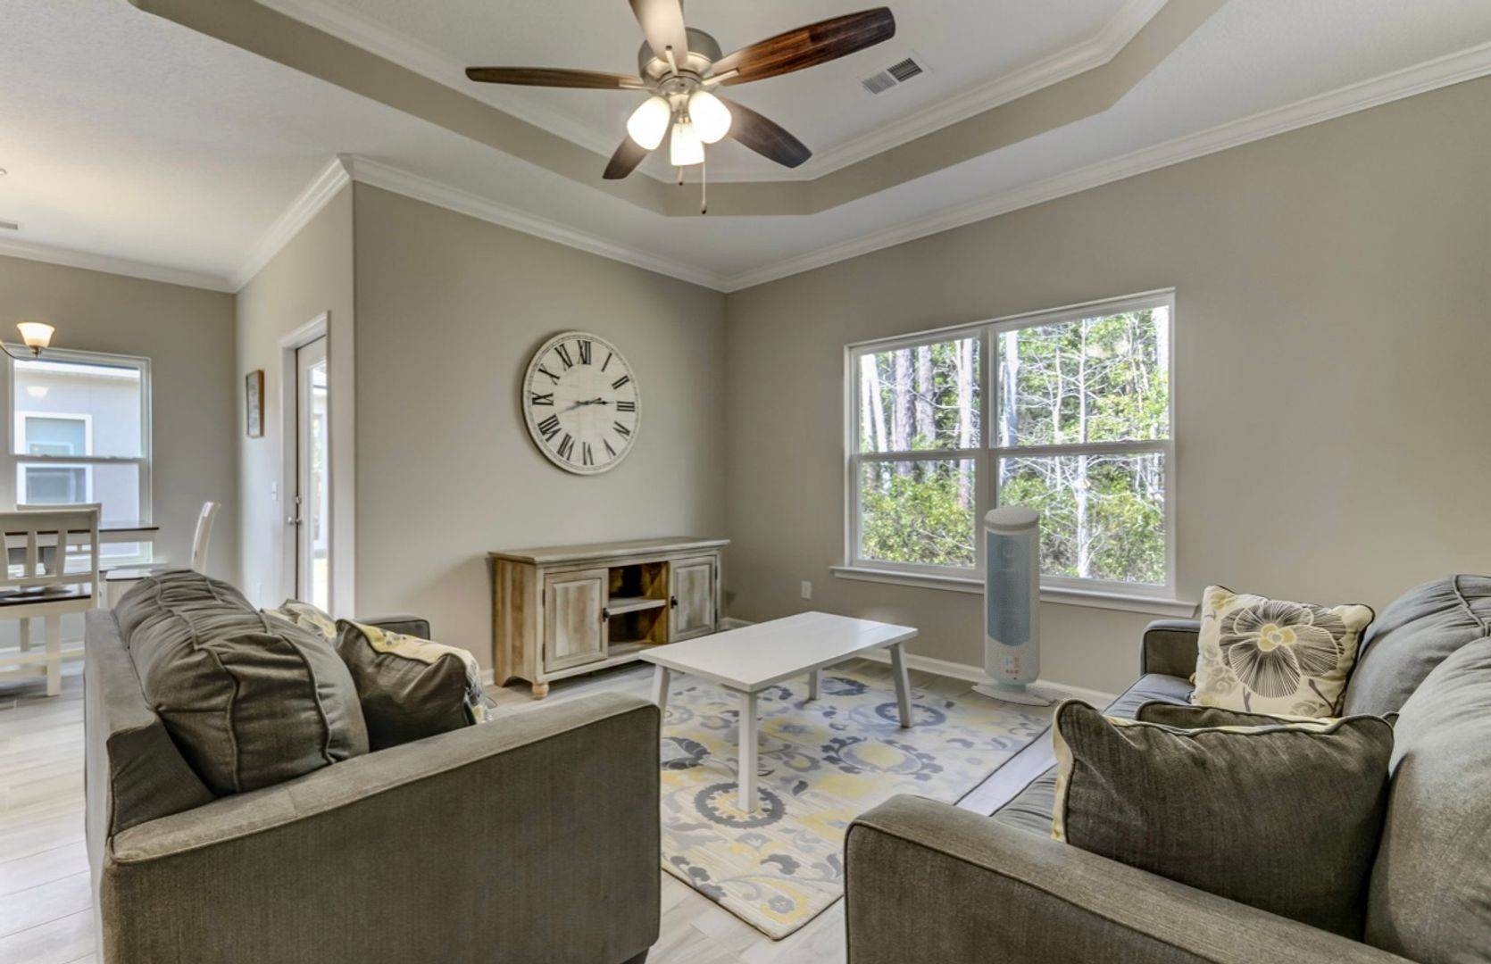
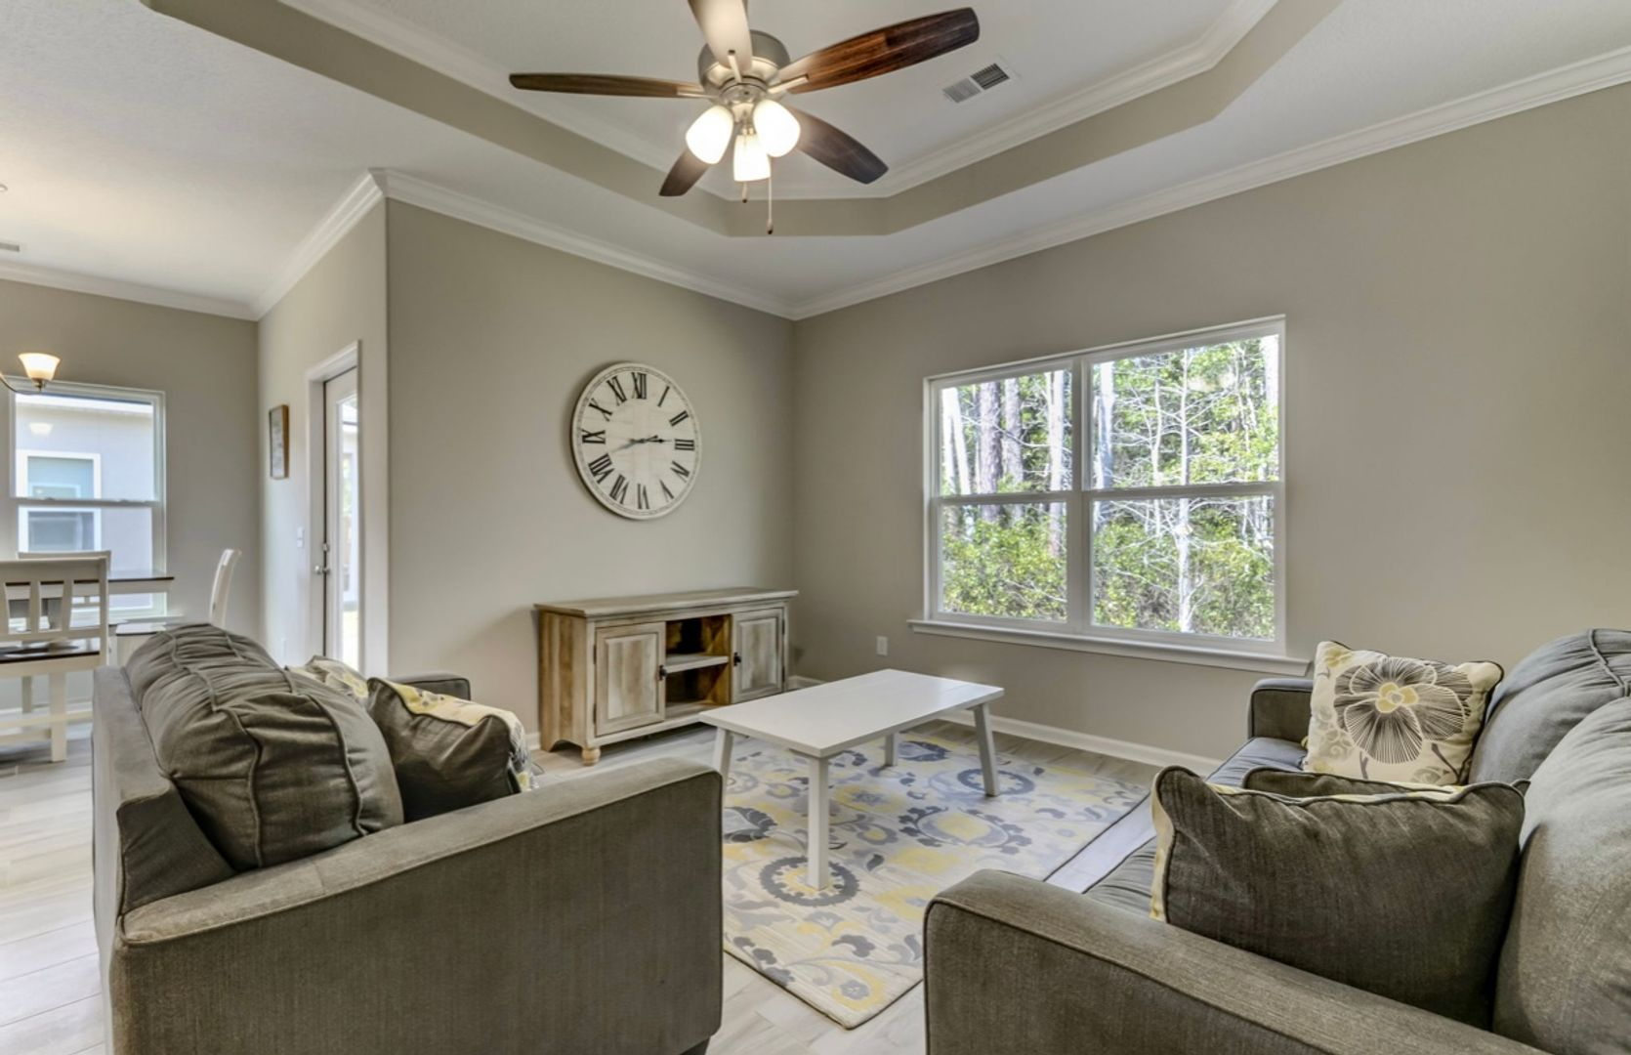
- air purifier (1012, 600)
